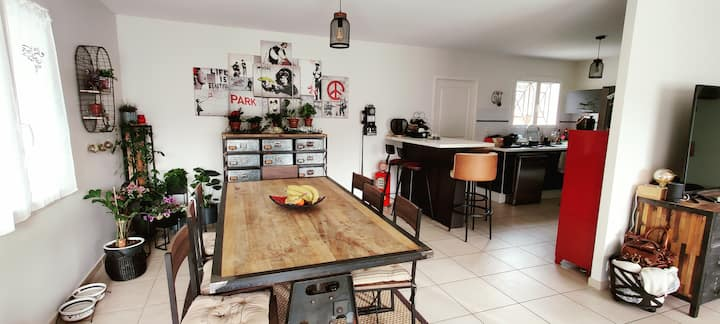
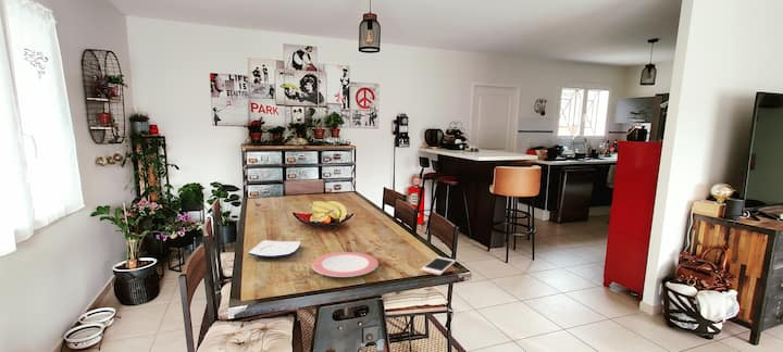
+ plate (345, 264)
+ cell phone (438, 265)
+ plate (275, 249)
